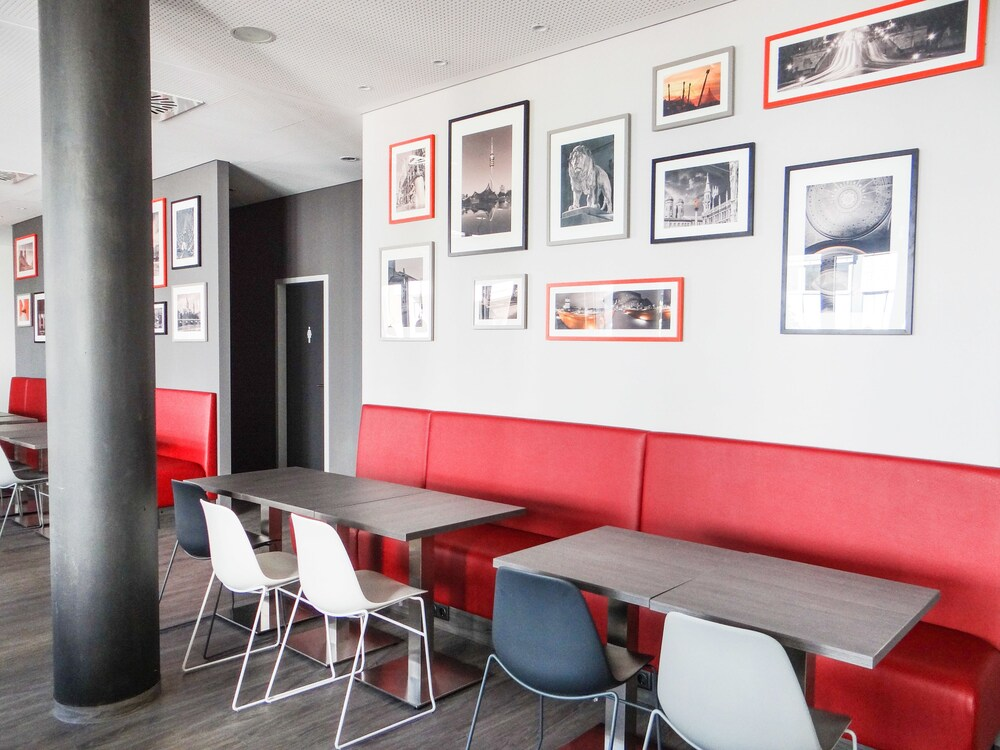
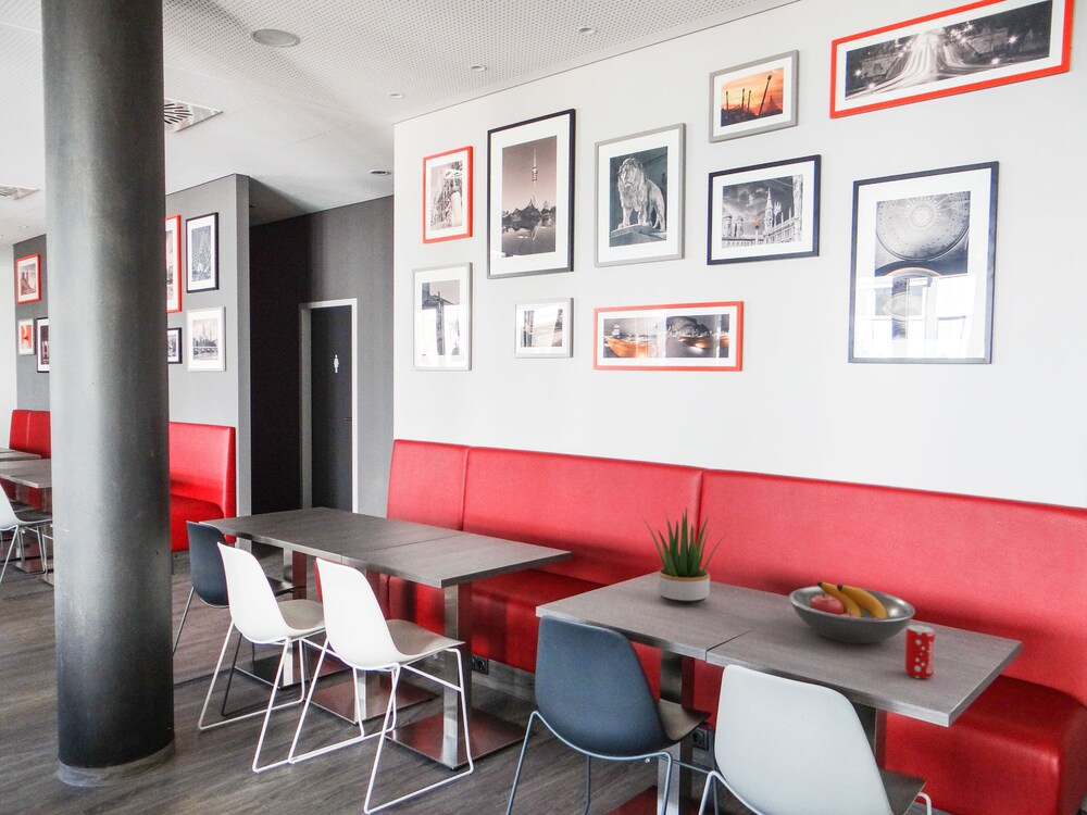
+ fruit bowl (850, 613)
+ potted plant (684, 554)
+ beverage can (920, 651)
